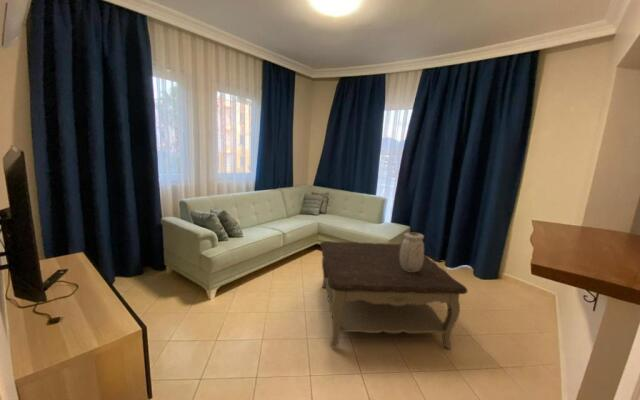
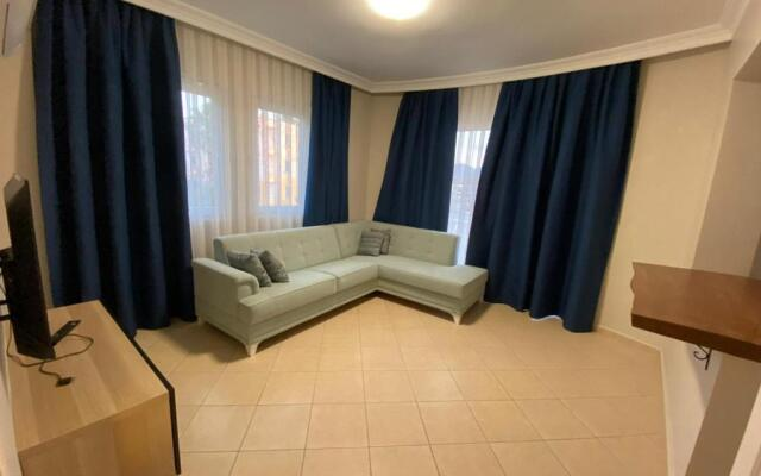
- coffee table (378, 286)
- vase (412, 251)
